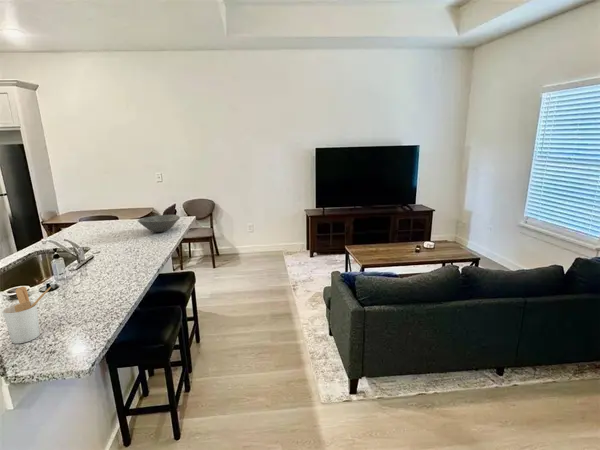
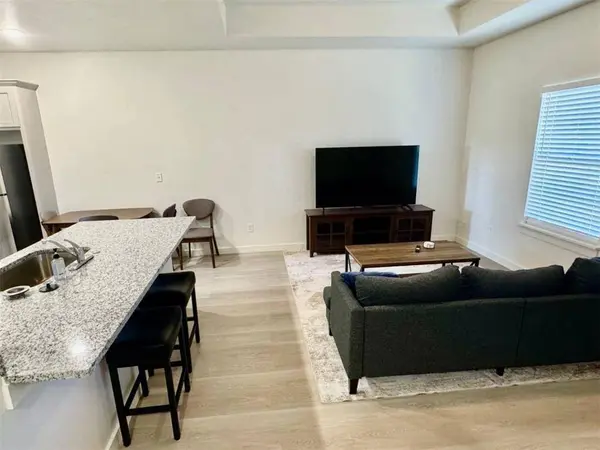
- bowl (159, 224)
- utensil holder (30, 313)
